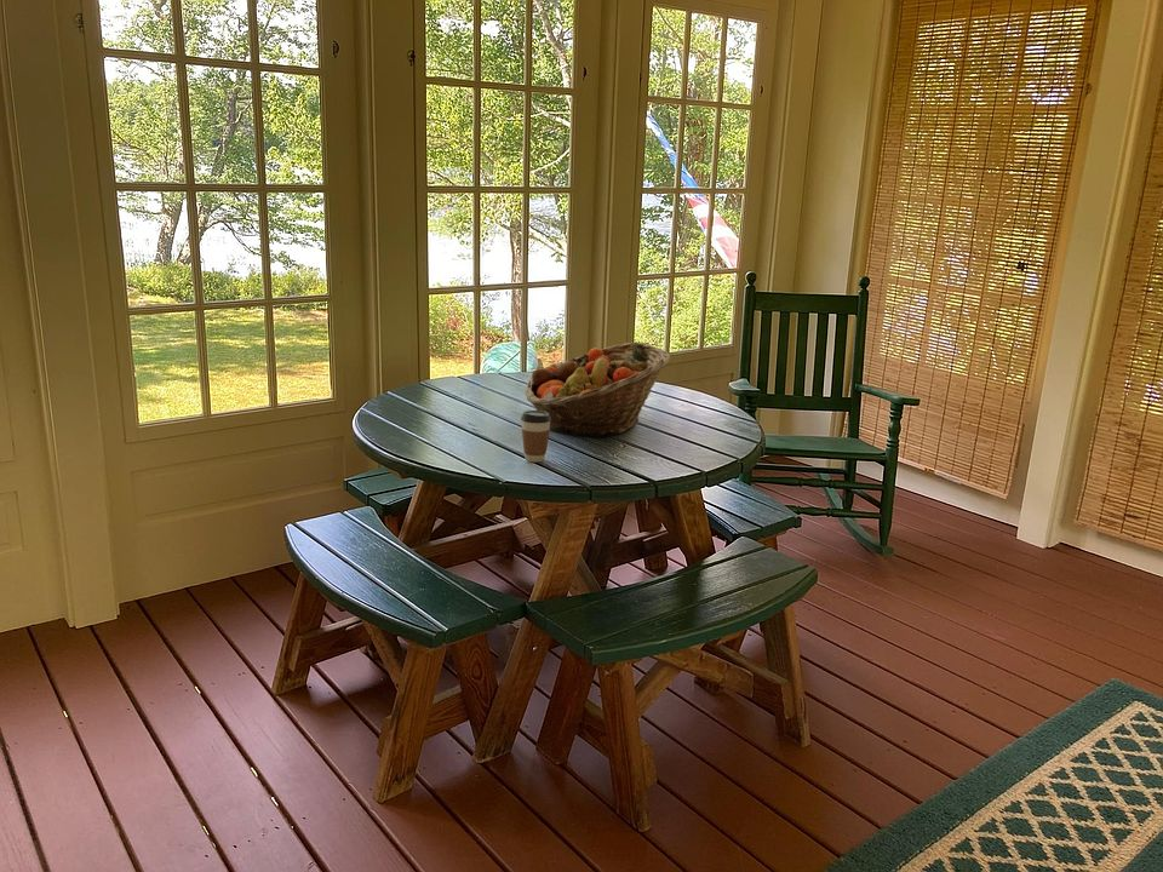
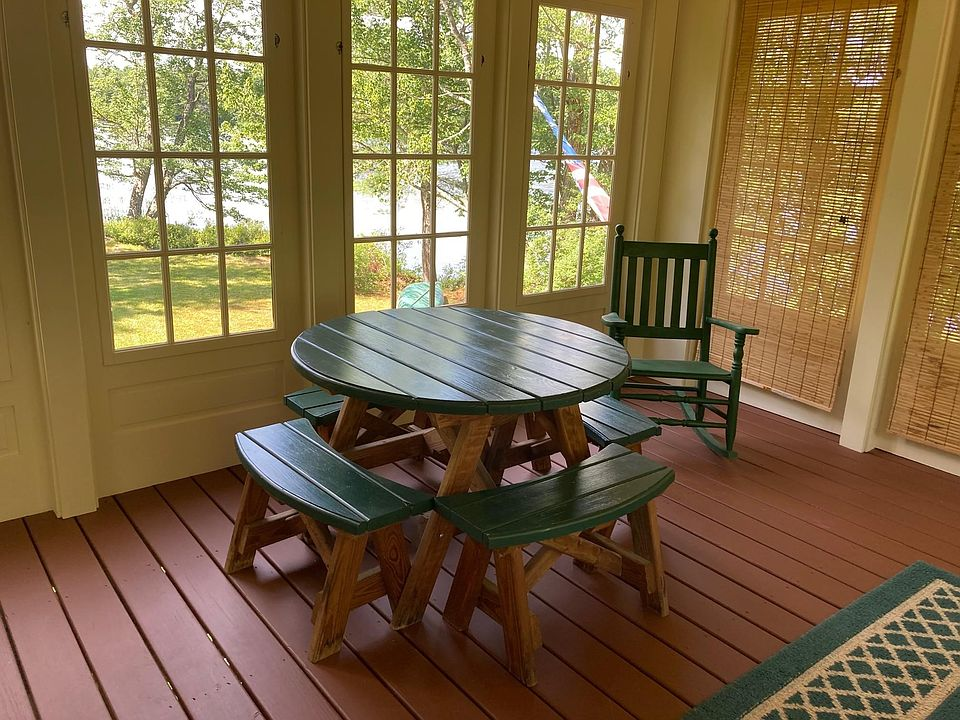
- coffee cup (535, 436)
- fruit basket (595, 385)
